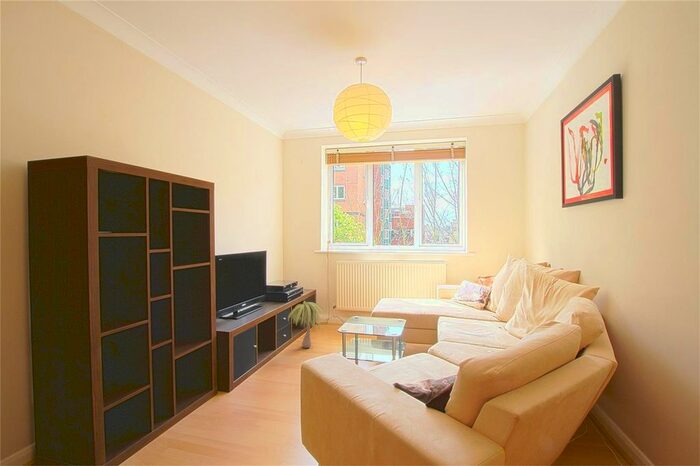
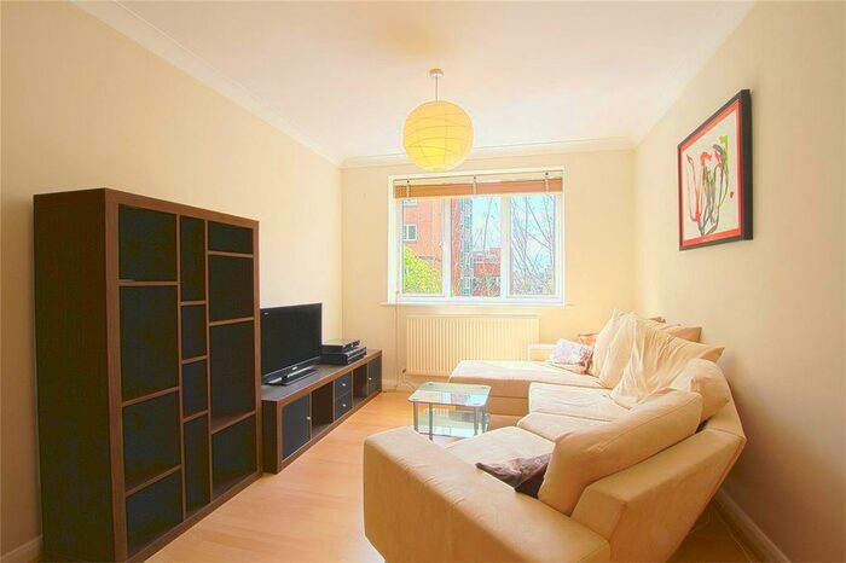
- decorative plant (307, 326)
